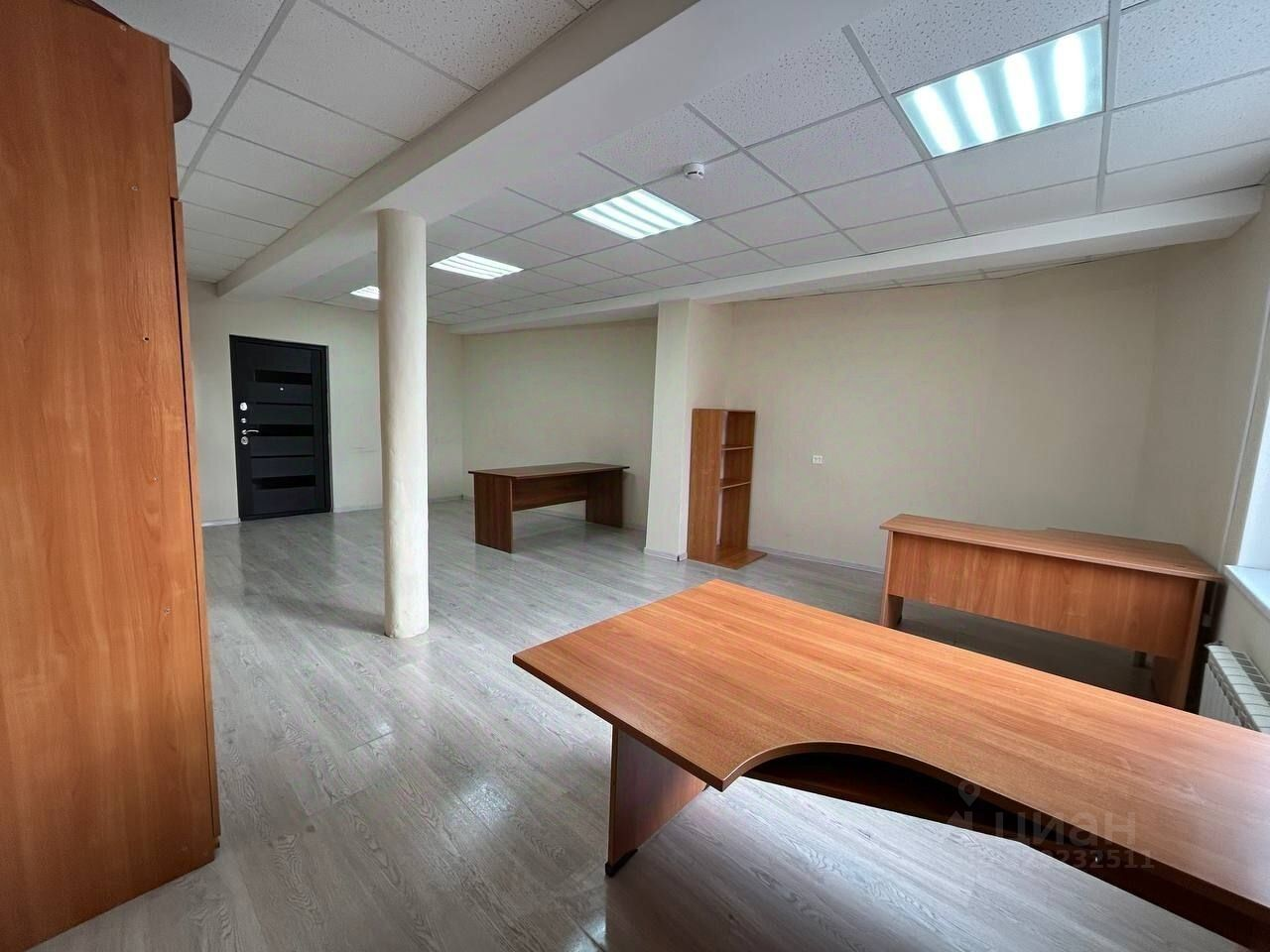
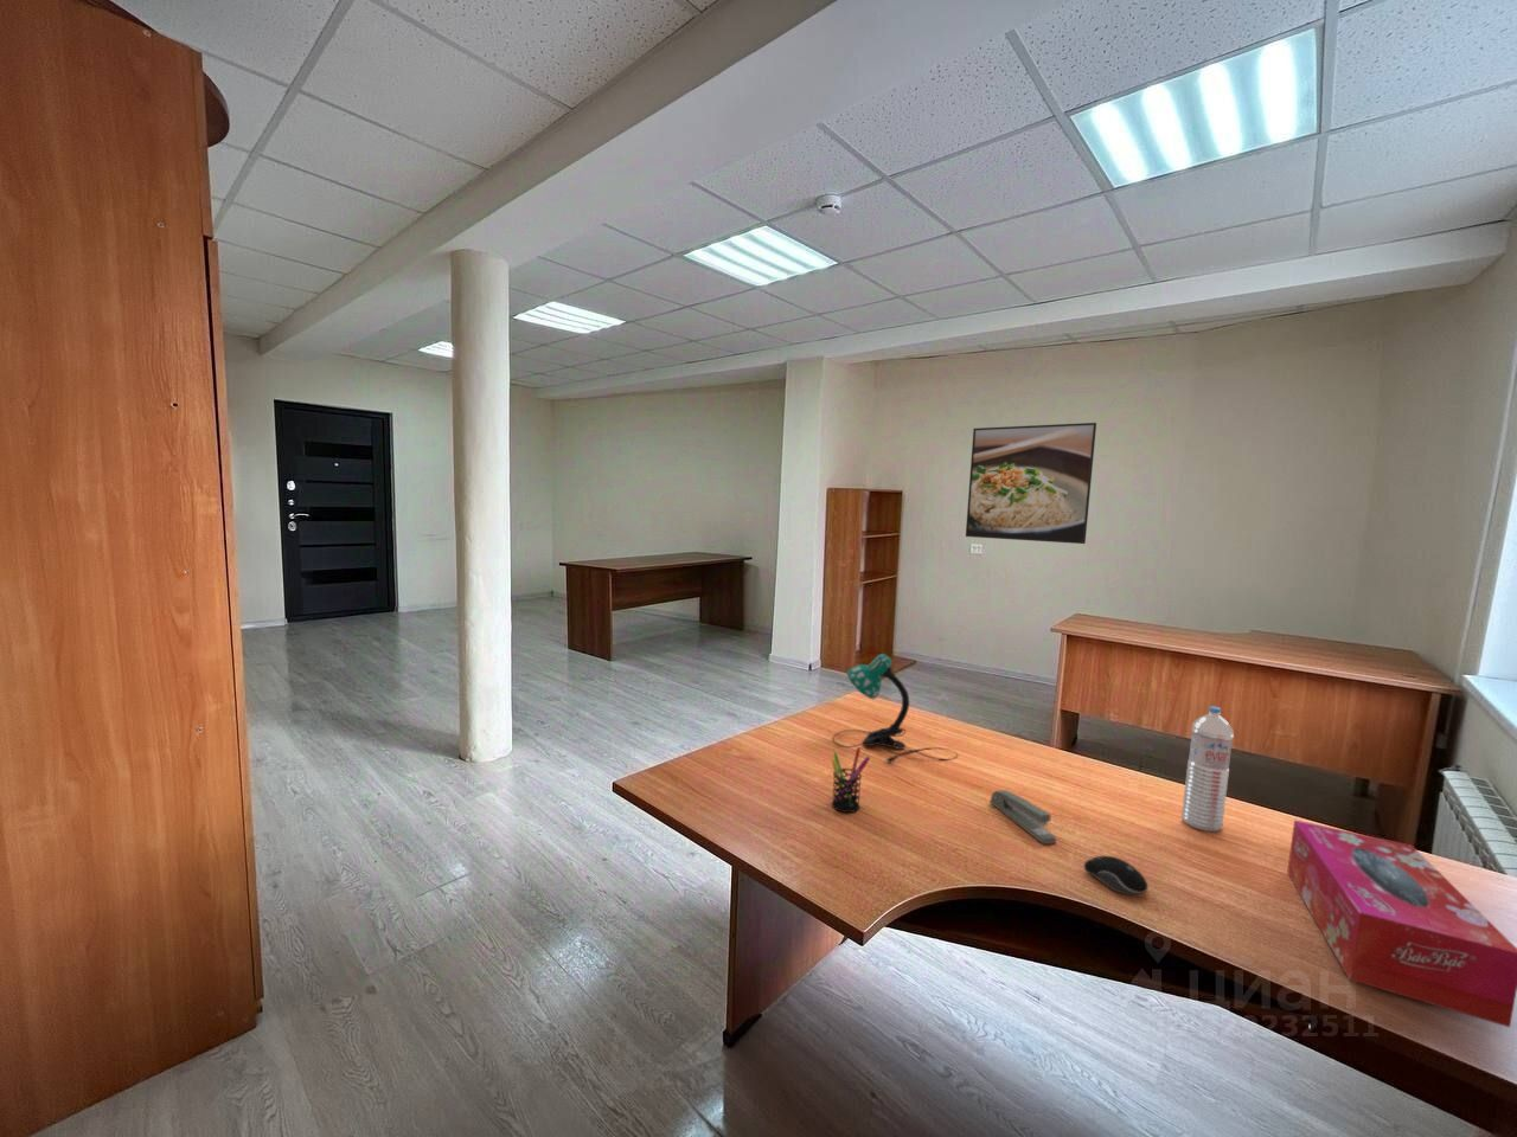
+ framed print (1026, 484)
+ water bottle (1208, 767)
+ pen holder (845, 776)
+ tissue box (1383, 906)
+ computer mouse (1117, 871)
+ stapler (1021, 810)
+ desk lamp (902, 705)
